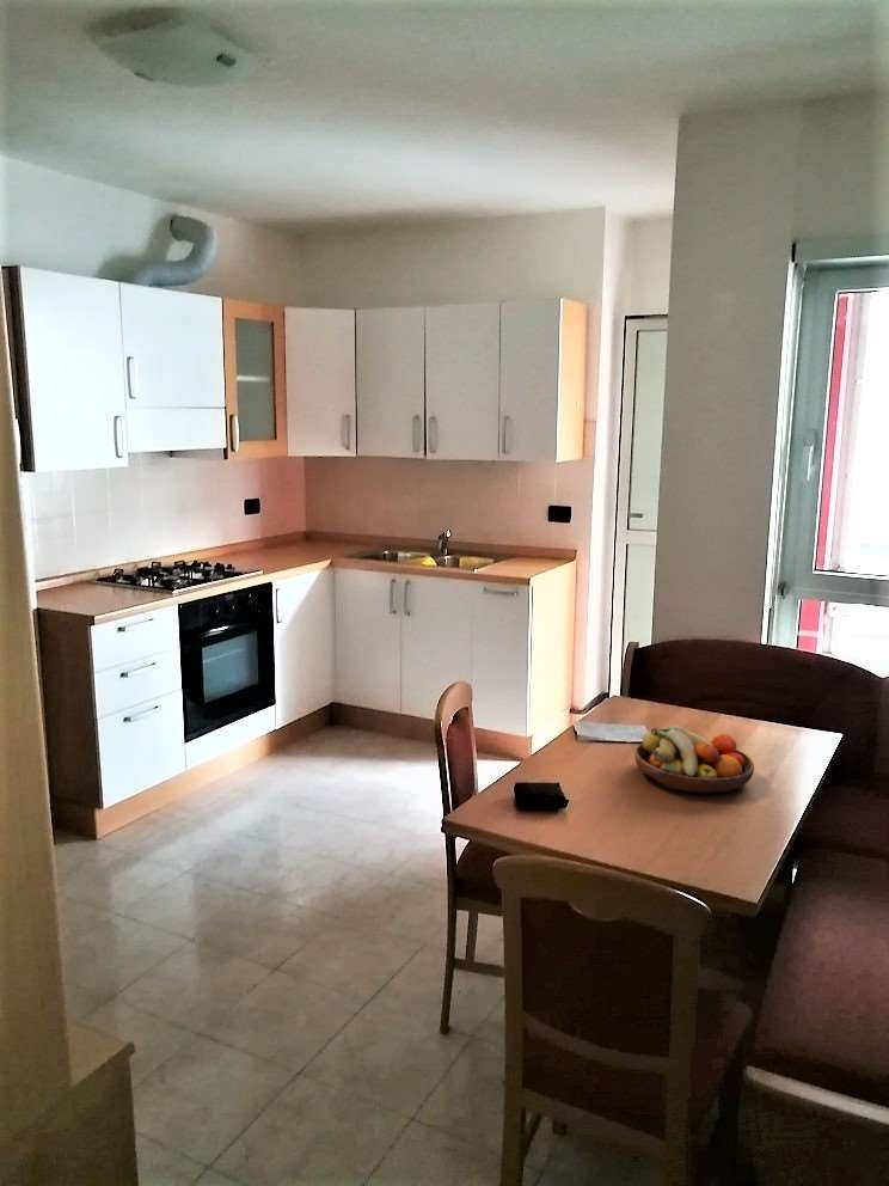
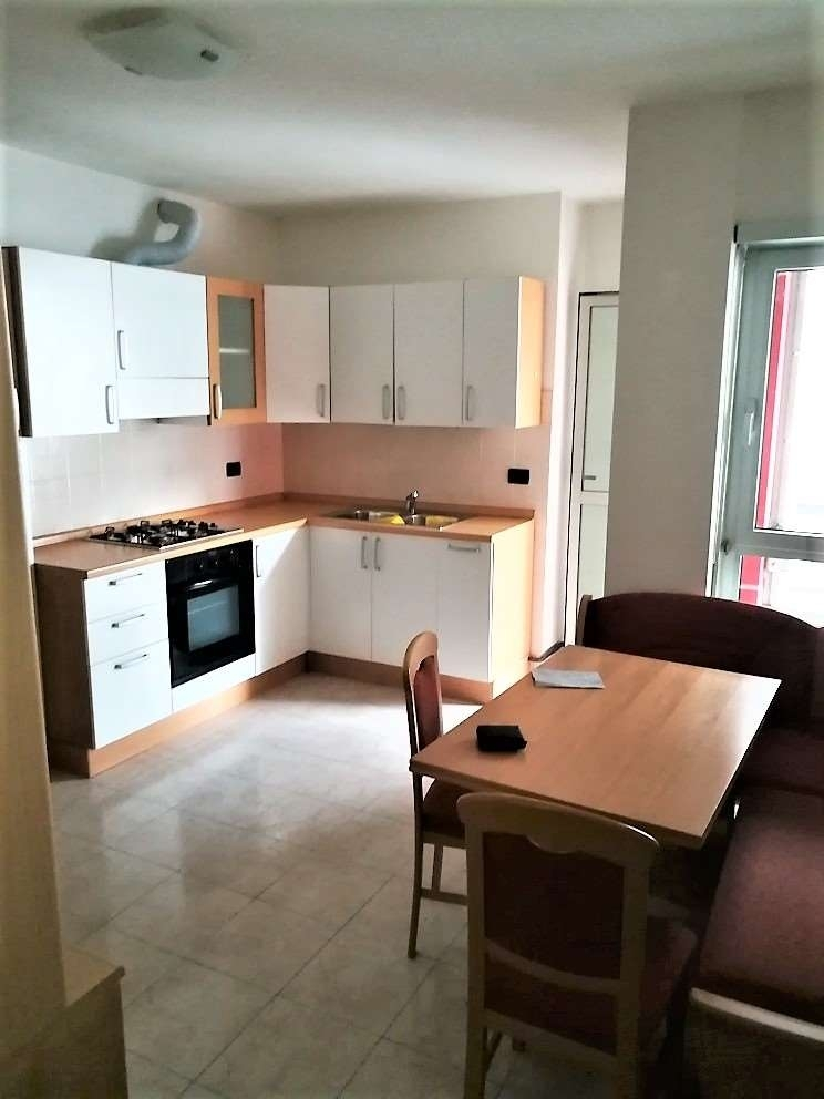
- fruit bowl (693, 752)
